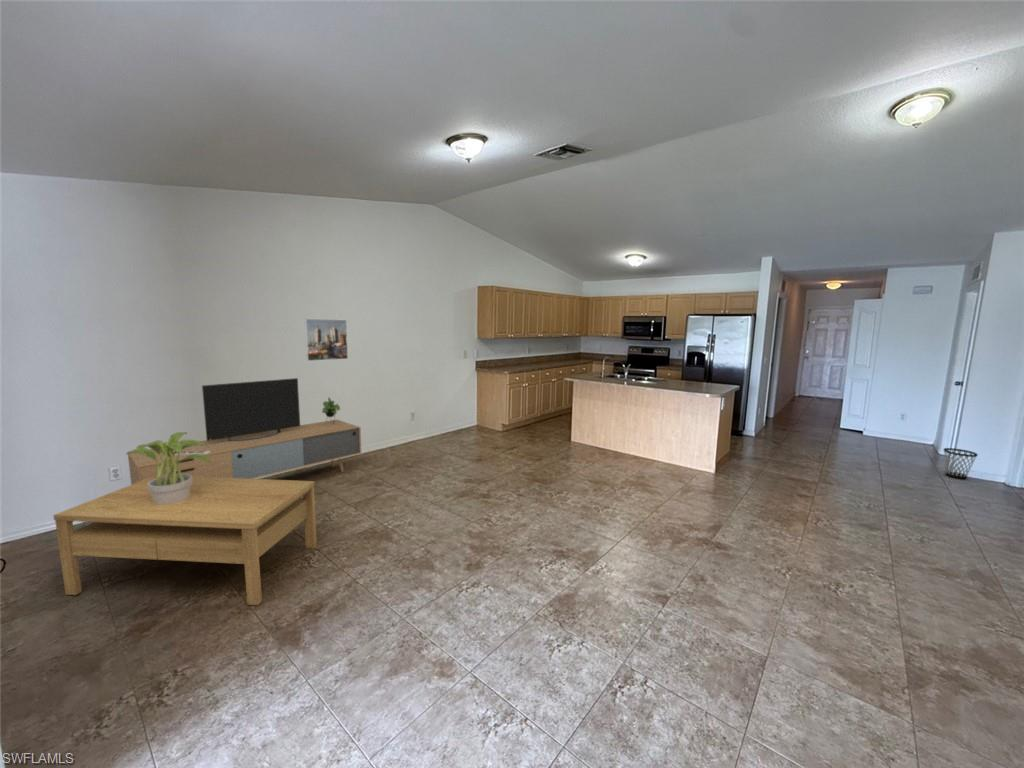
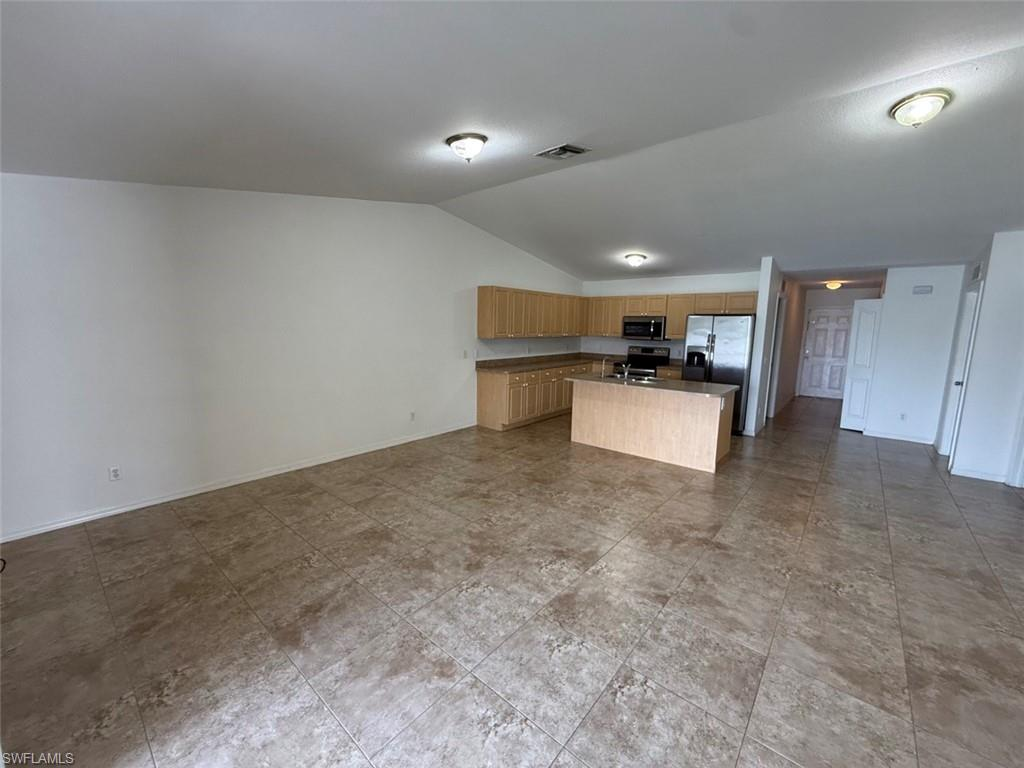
- potted plant (168, 468)
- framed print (327, 339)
- media console (258, 436)
- coffee table (201, 532)
- wastebasket (958, 464)
